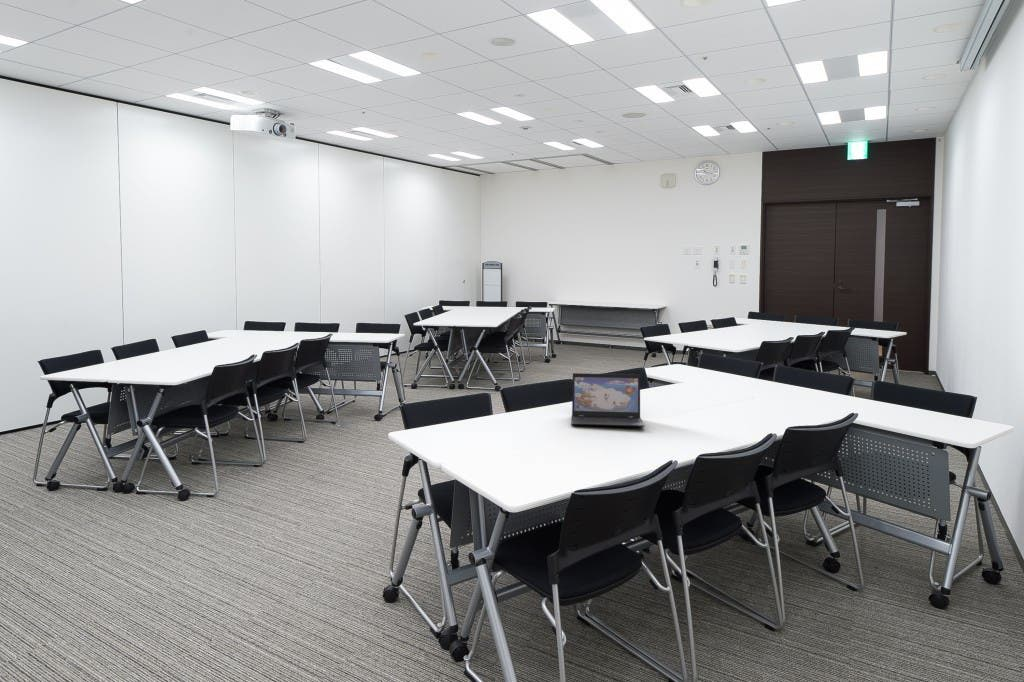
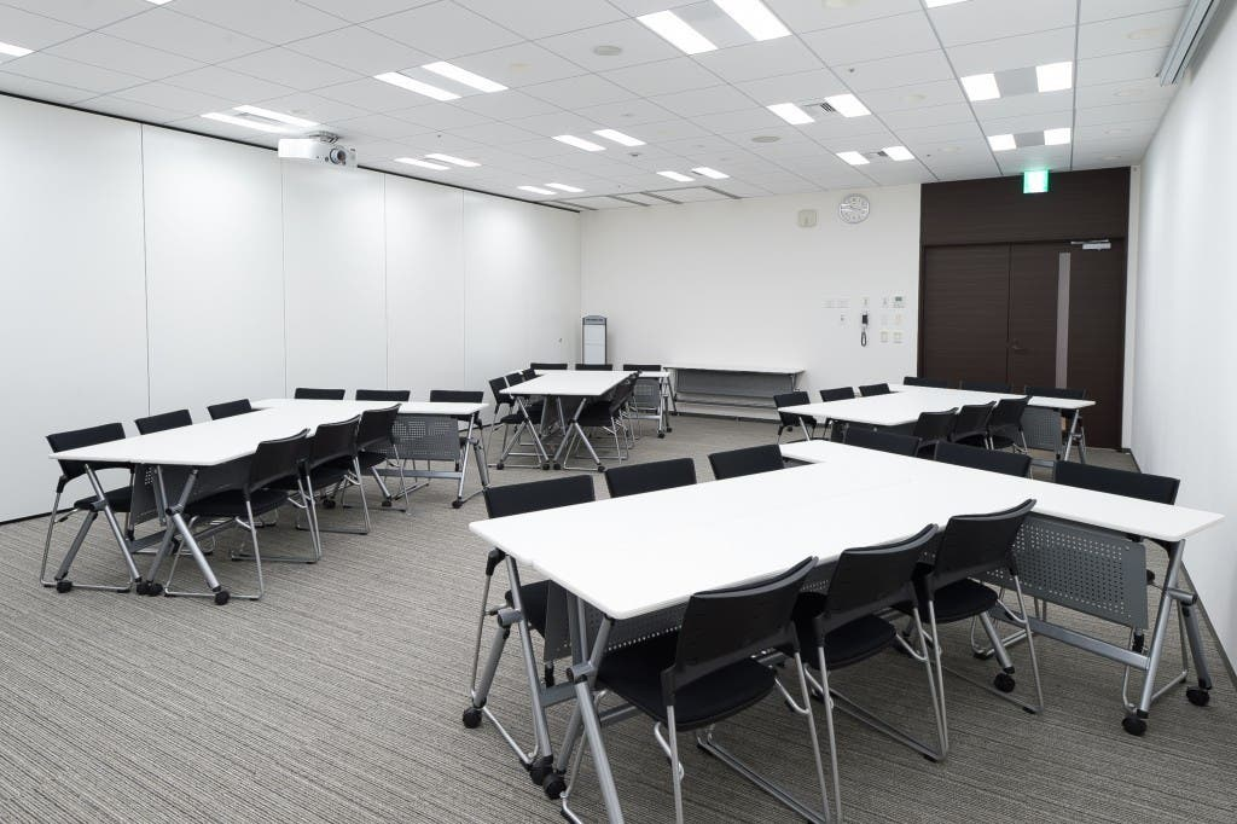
- laptop (606, 399)
